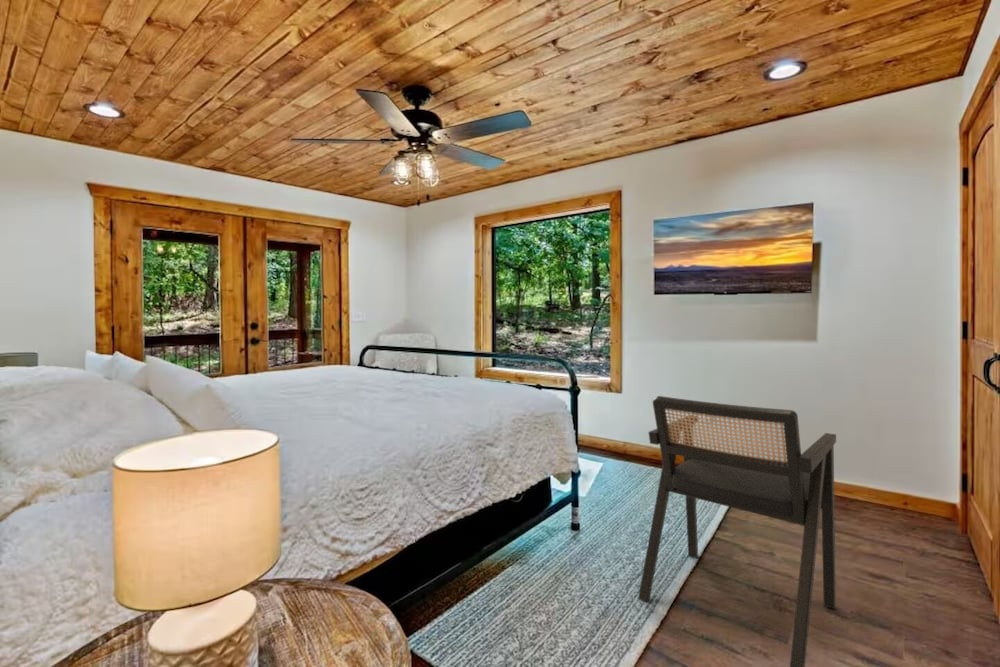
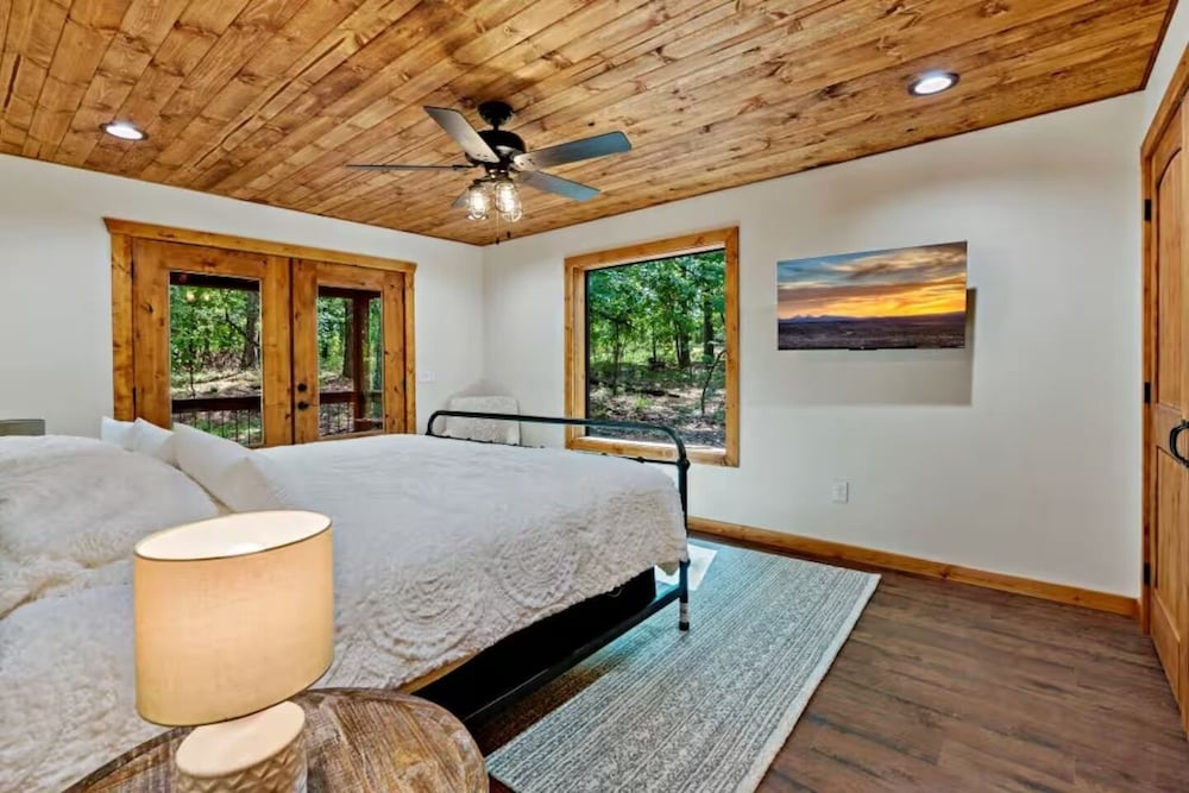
- armchair (735, 500)
